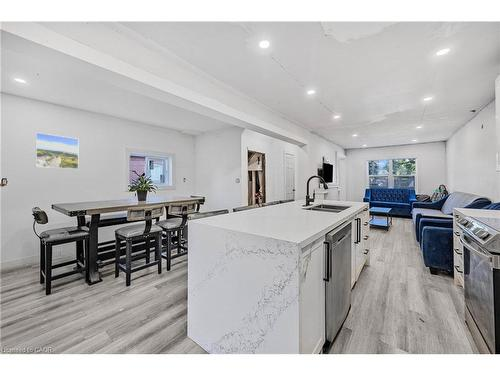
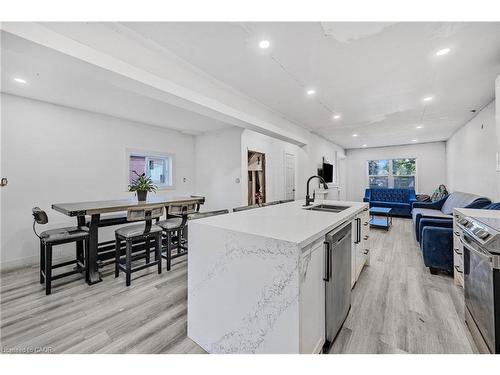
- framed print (58, 152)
